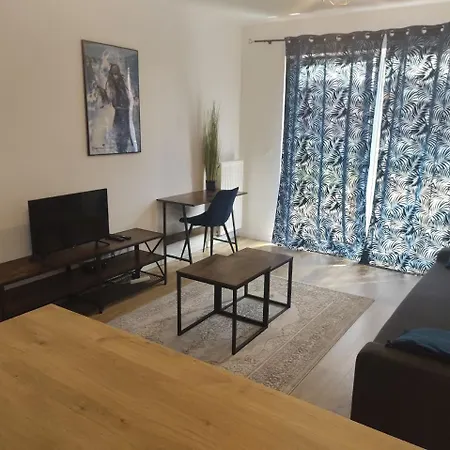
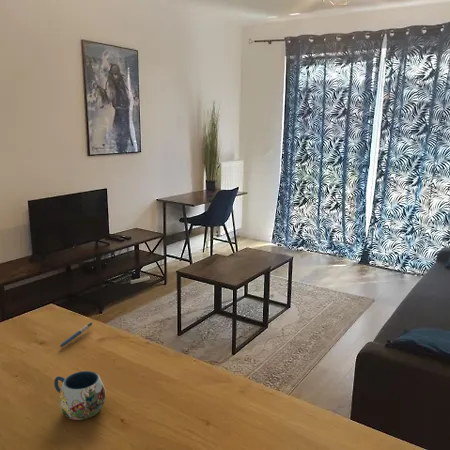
+ mug (77, 393)
+ pen (76, 334)
